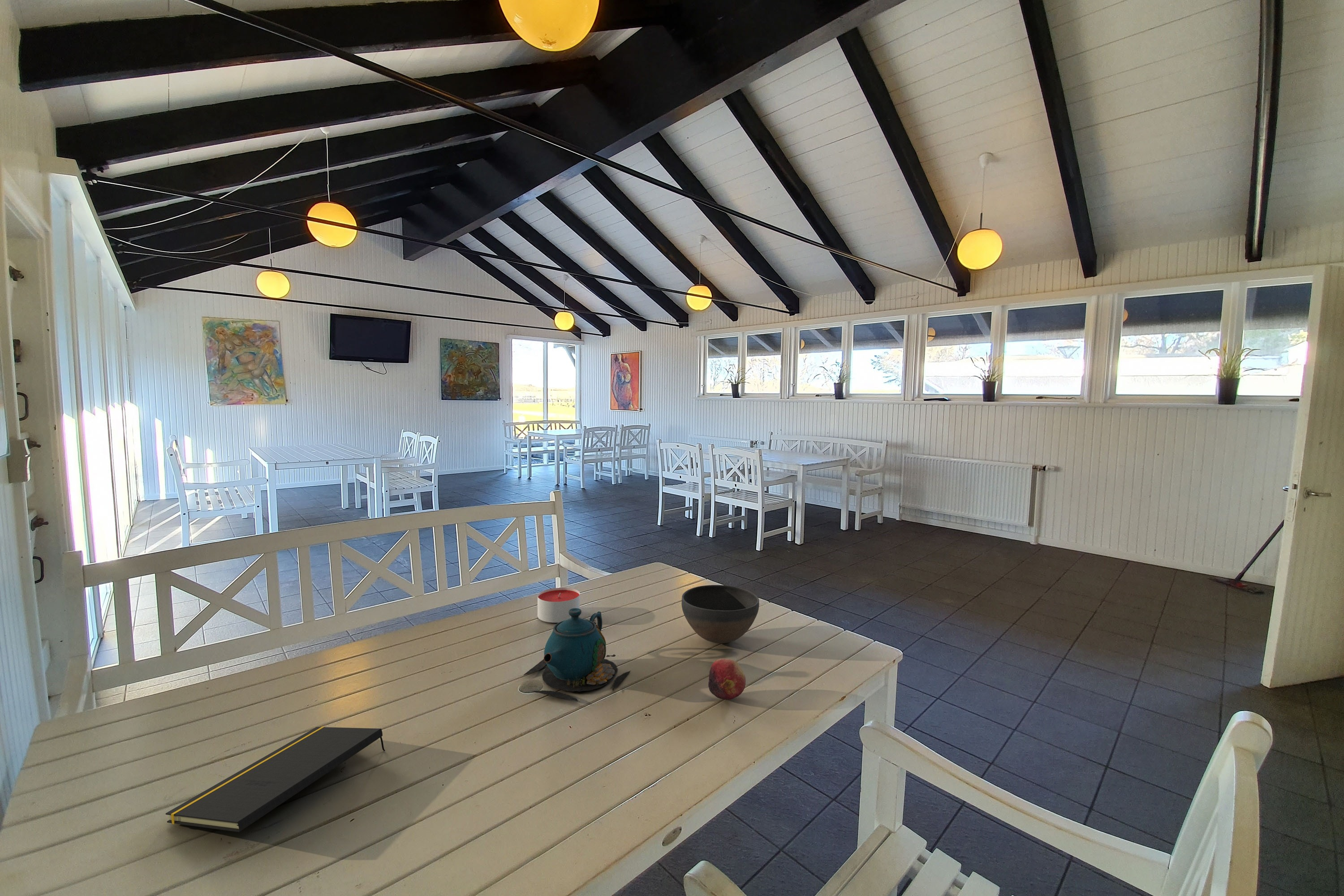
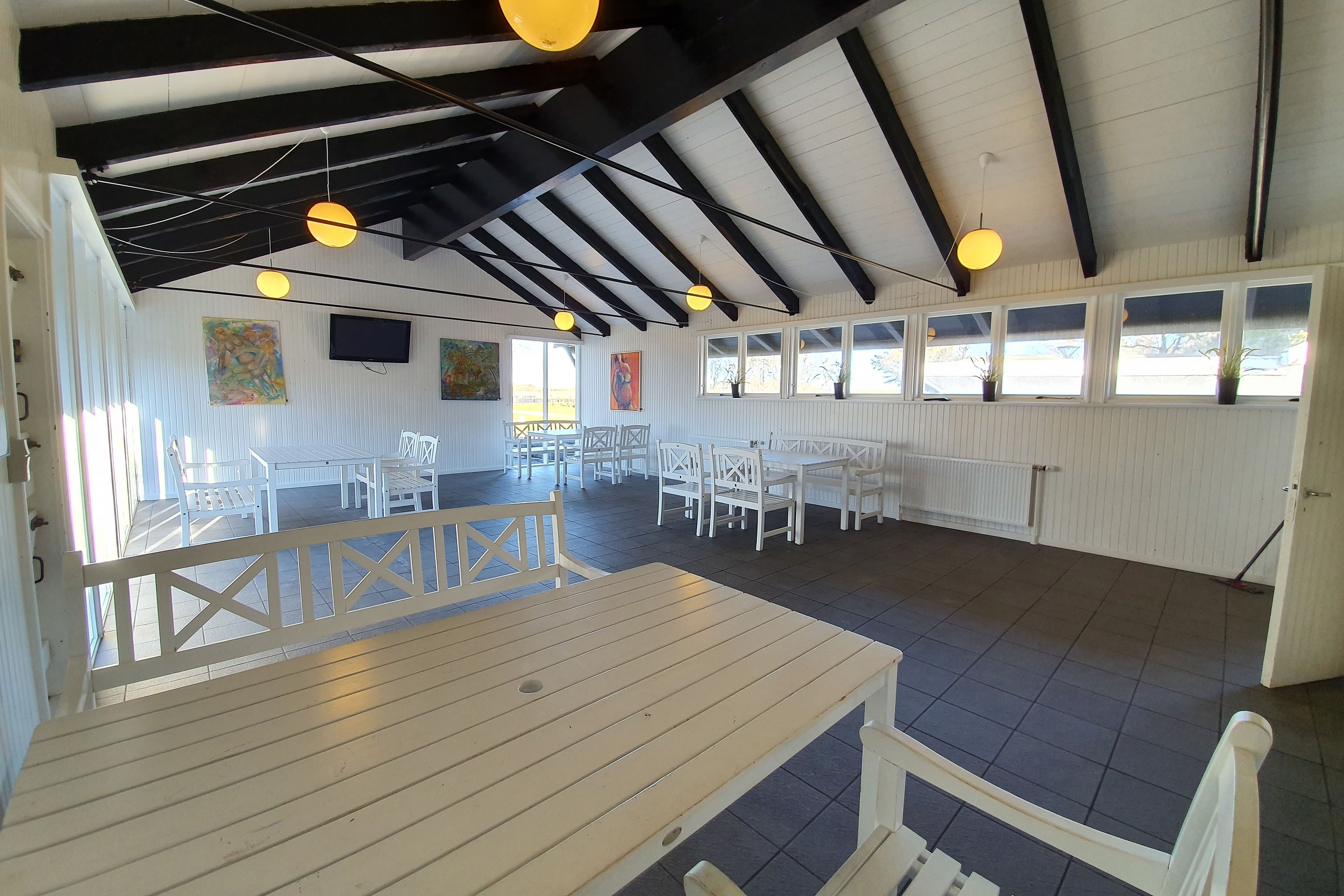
- fruit (726, 680)
- bowl (719, 619)
- teapot (579, 641)
- candle (559, 603)
- notepad (284, 771)
